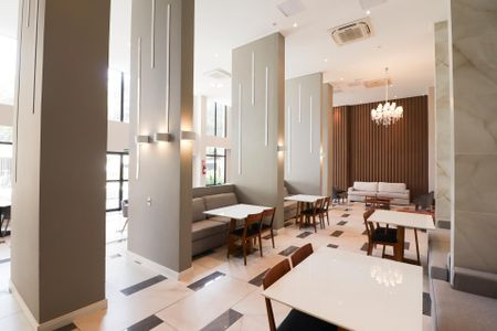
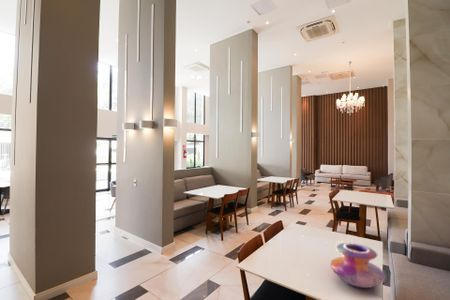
+ decorative vase (356, 264)
